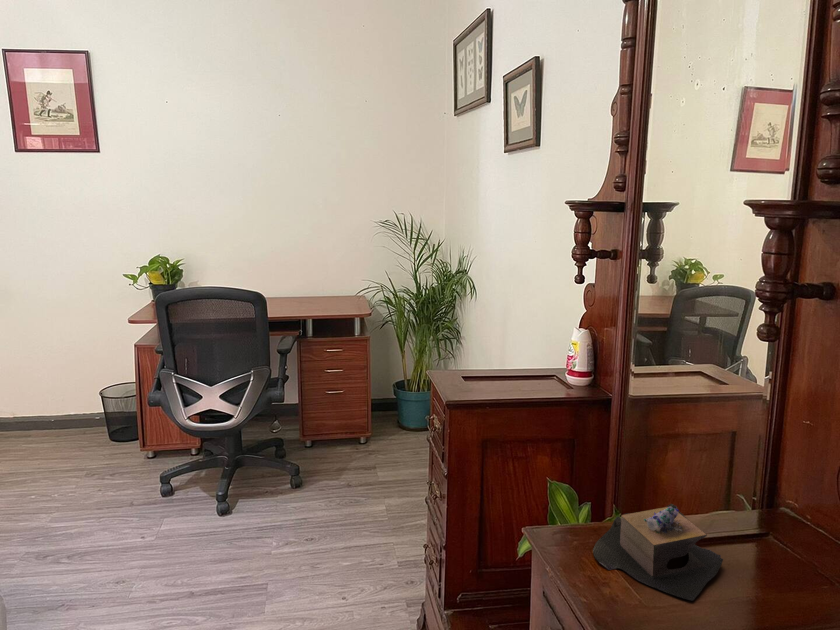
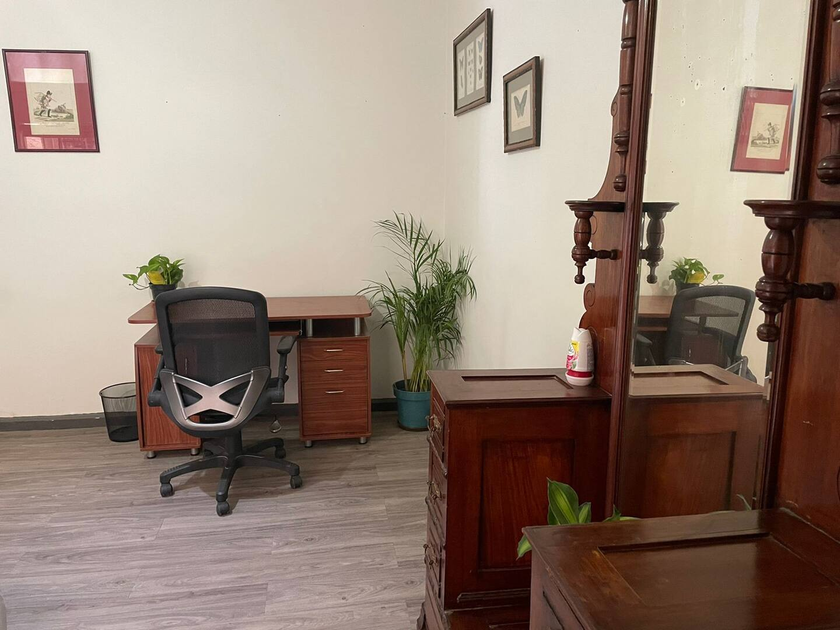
- jewelry box (654, 532)
